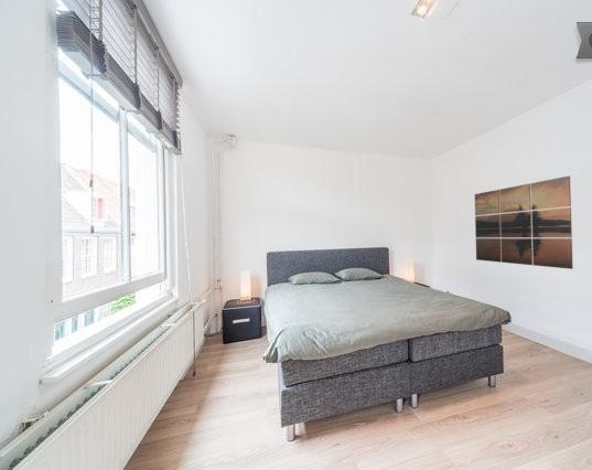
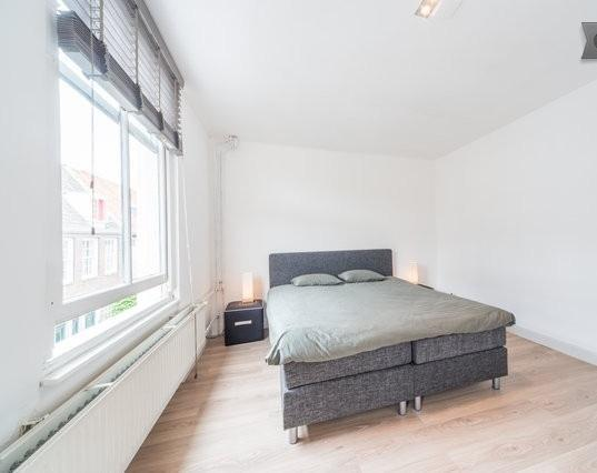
- wall art (515, 225)
